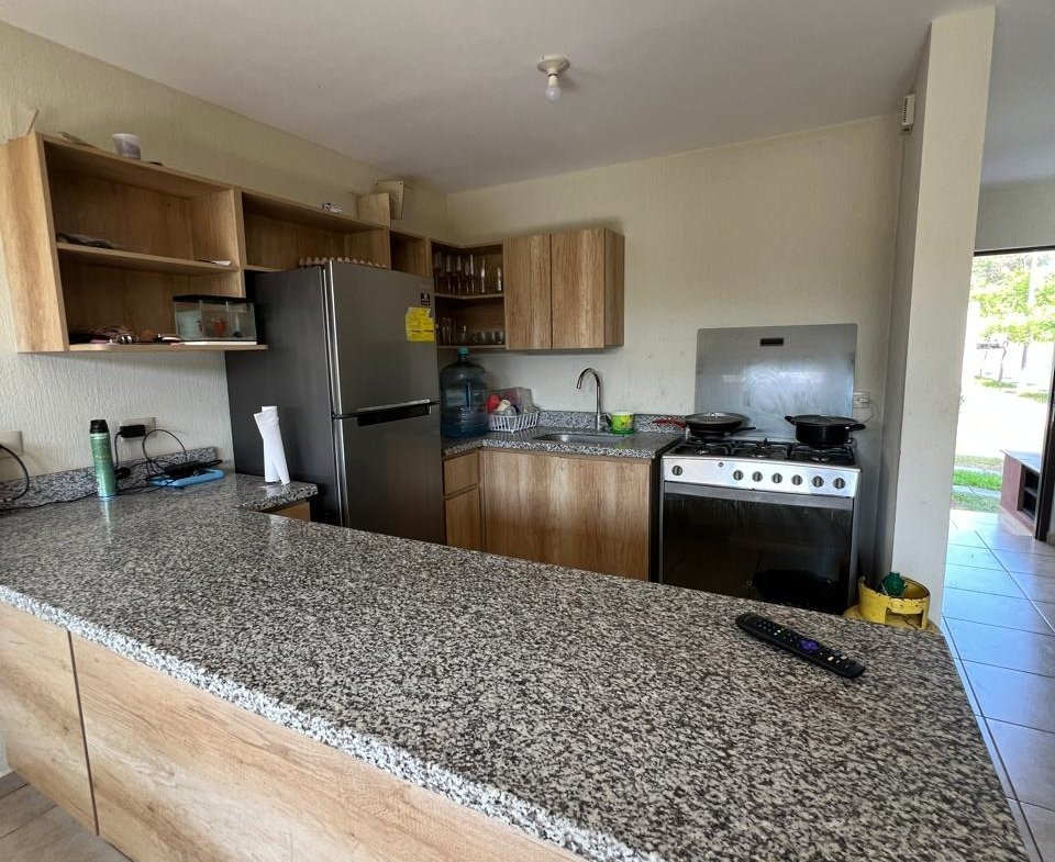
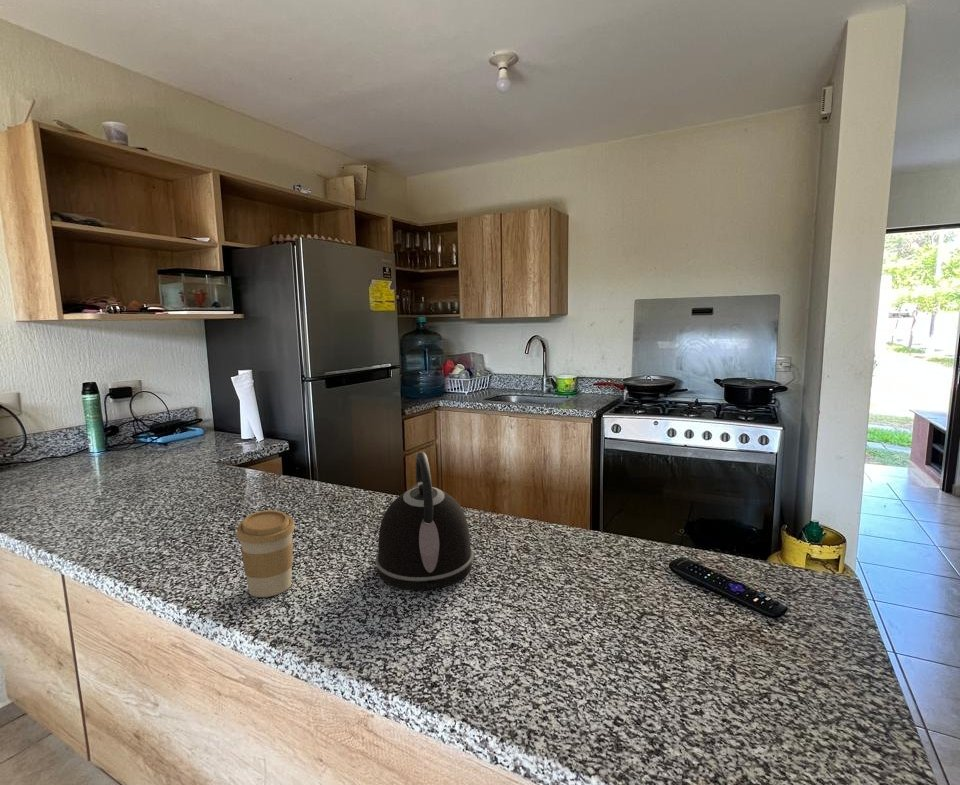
+ kettle (423, 510)
+ coffee cup (267, 552)
